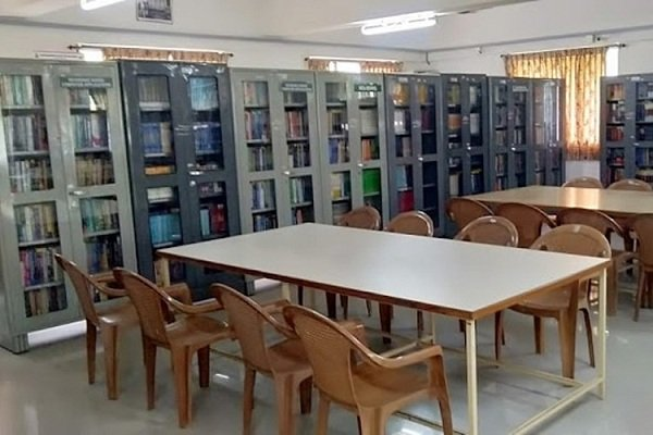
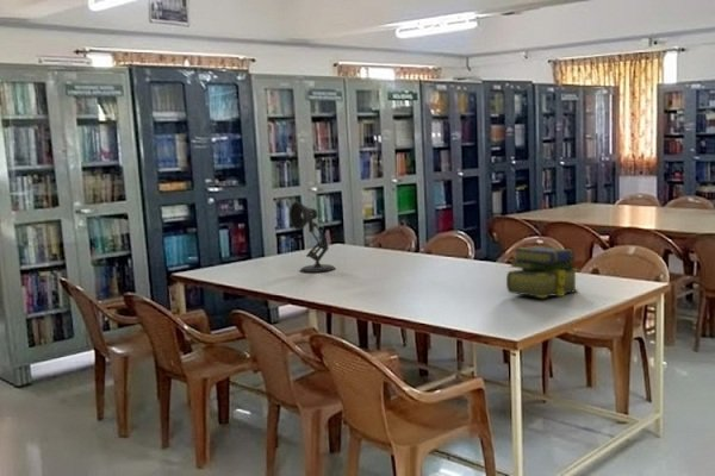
+ desk lamp (313, 234)
+ stack of books (542, 269)
